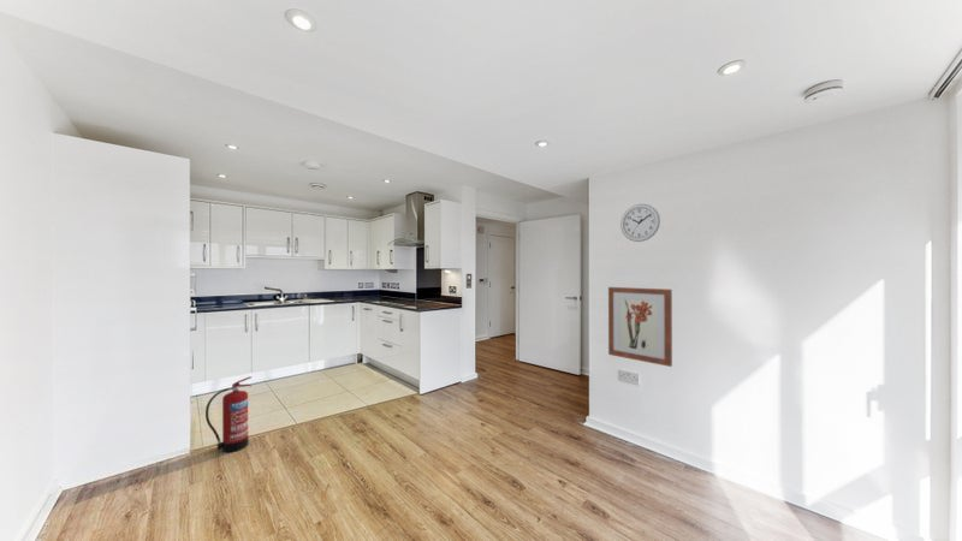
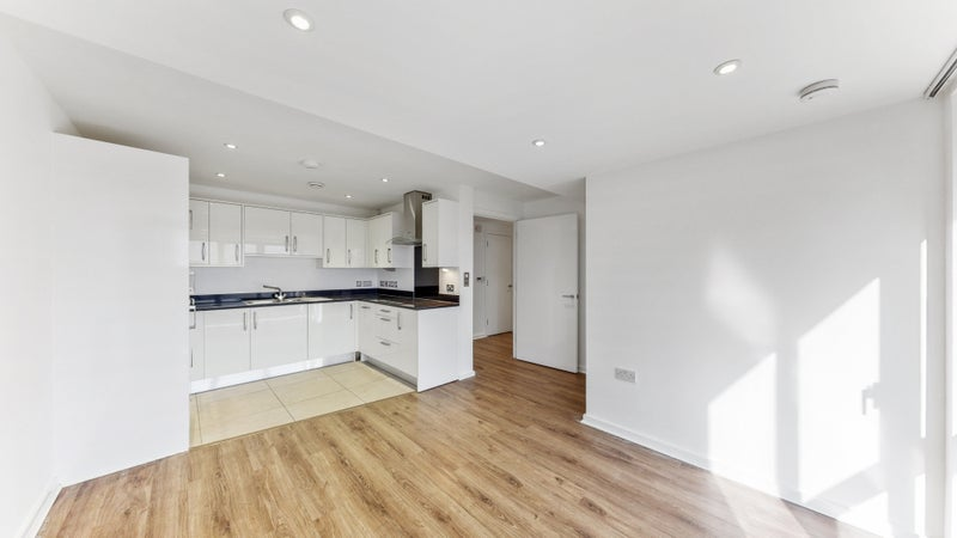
- wall clock (639, 222)
- wall art (637, 323)
- fire extinguisher (228, 414)
